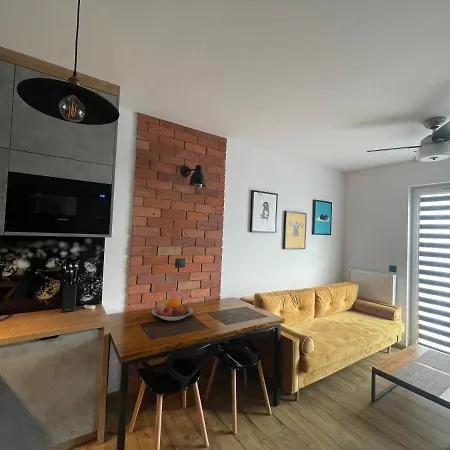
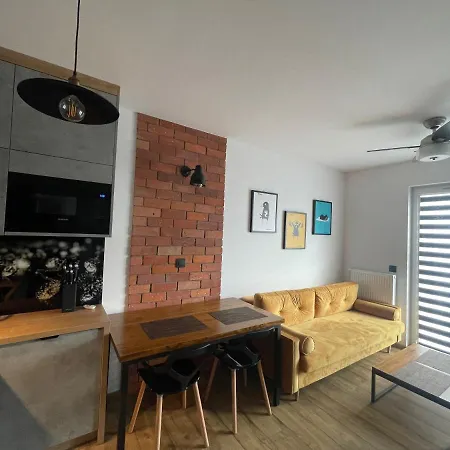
- fruit bowl (172, 308)
